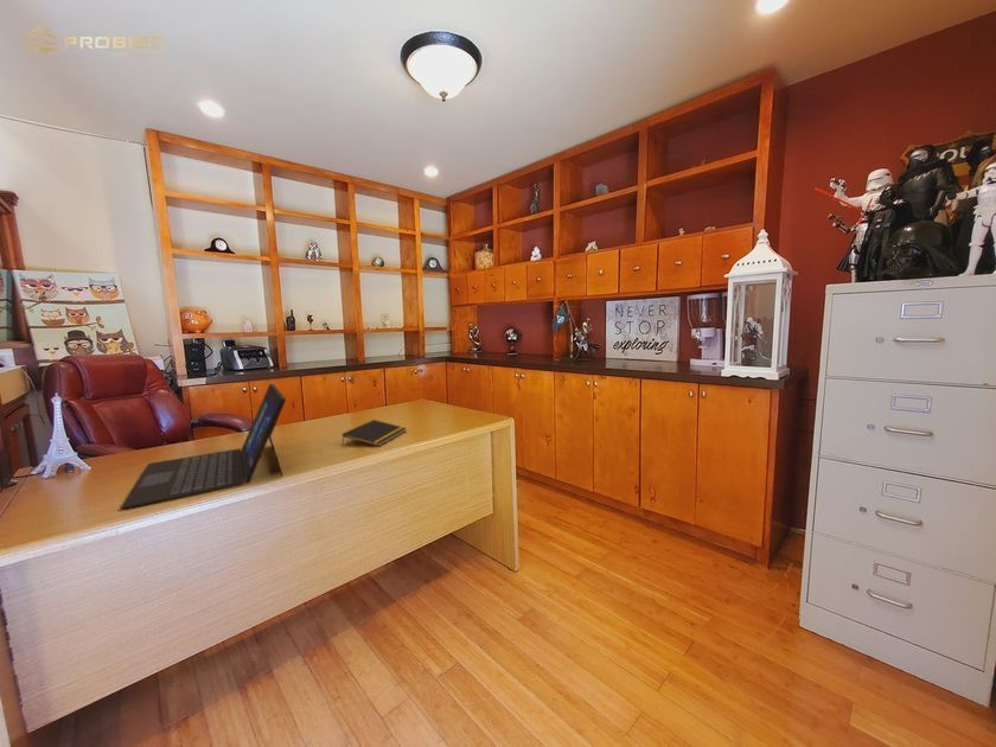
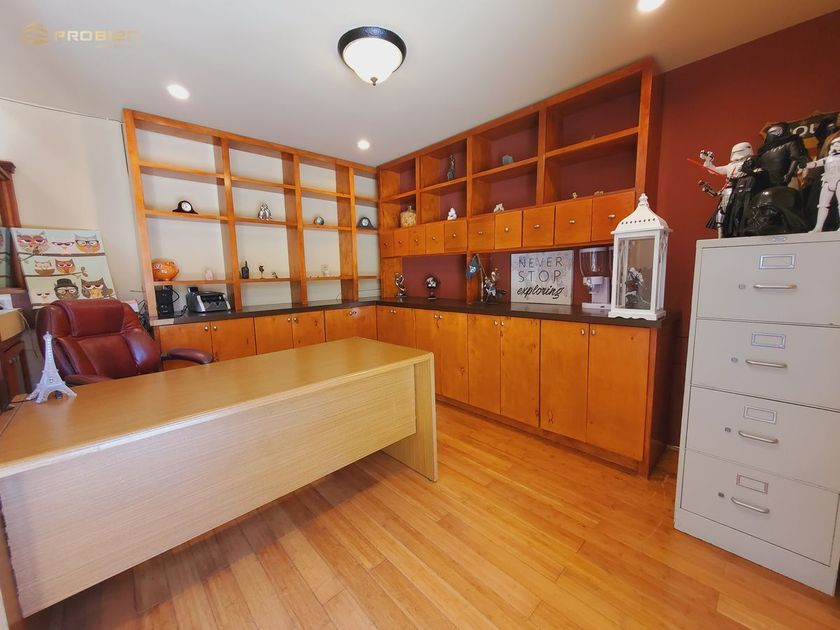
- notepad (376, 432)
- laptop (217, 452)
